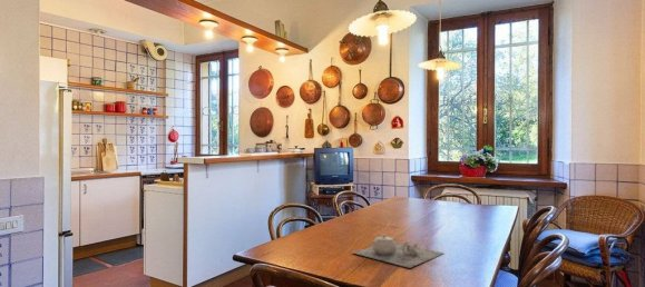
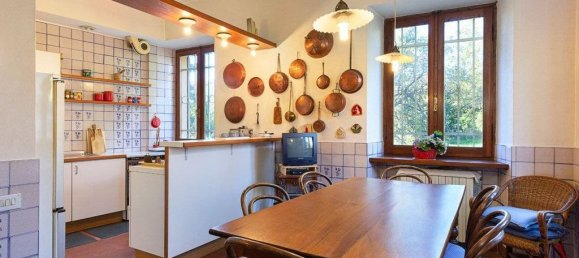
- teapot (398, 244)
